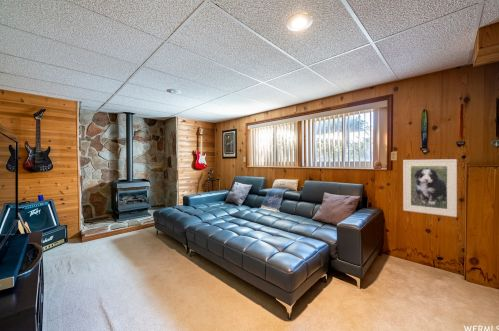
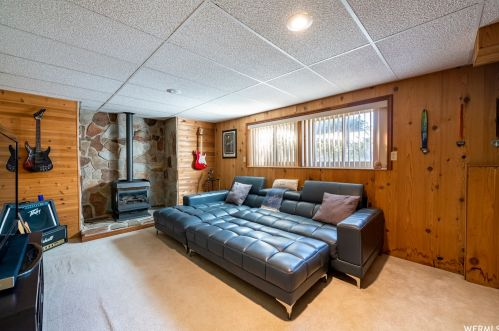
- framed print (428, 186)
